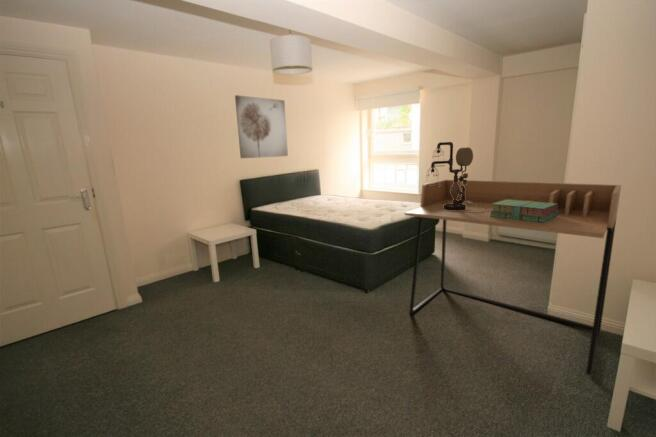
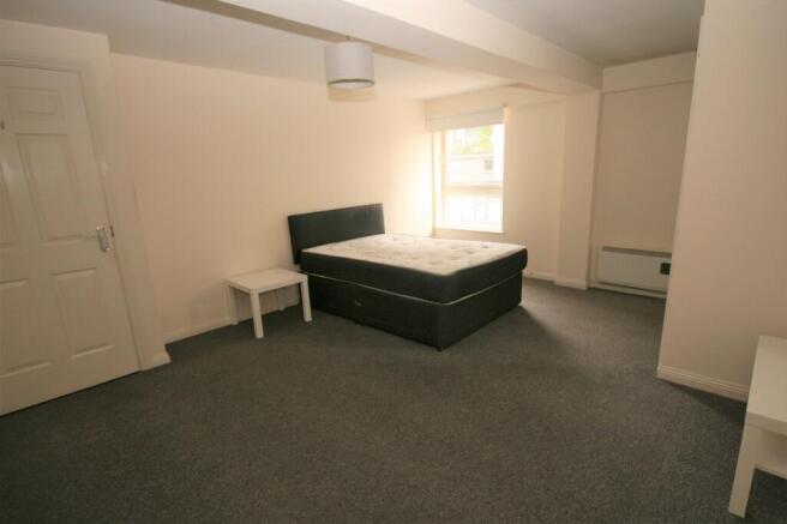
- stack of books (523, 209)
- table lamp (457, 176)
- desk (502, 226)
- wall art (263, 128)
